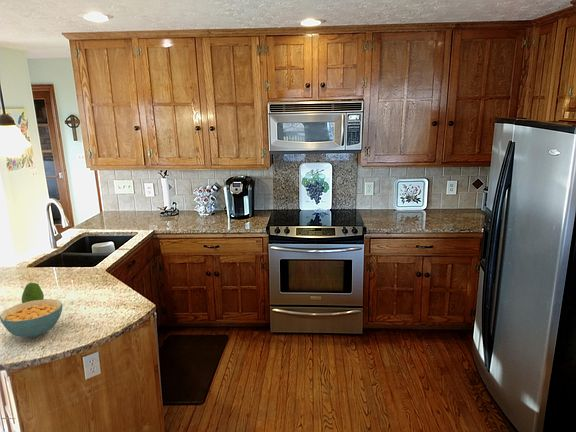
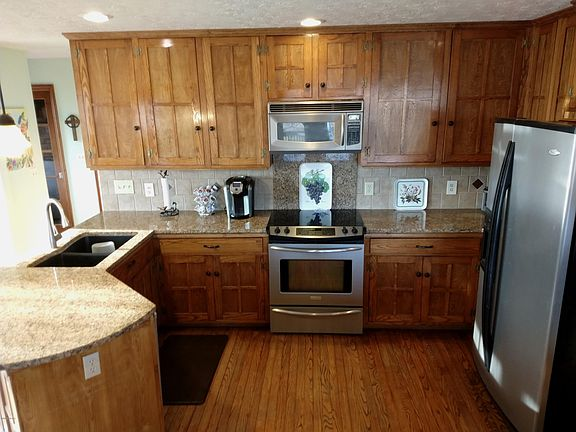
- fruit (32, 295)
- cereal bowl (33, 321)
